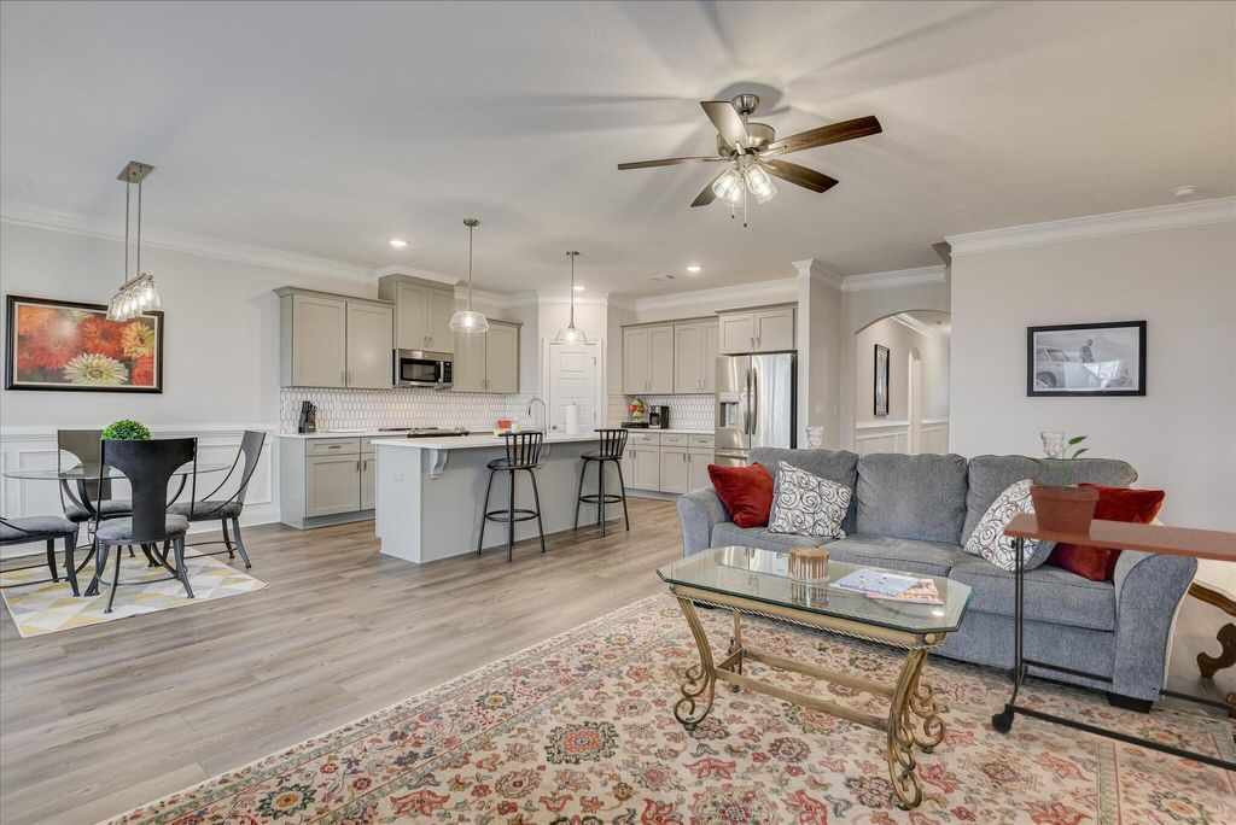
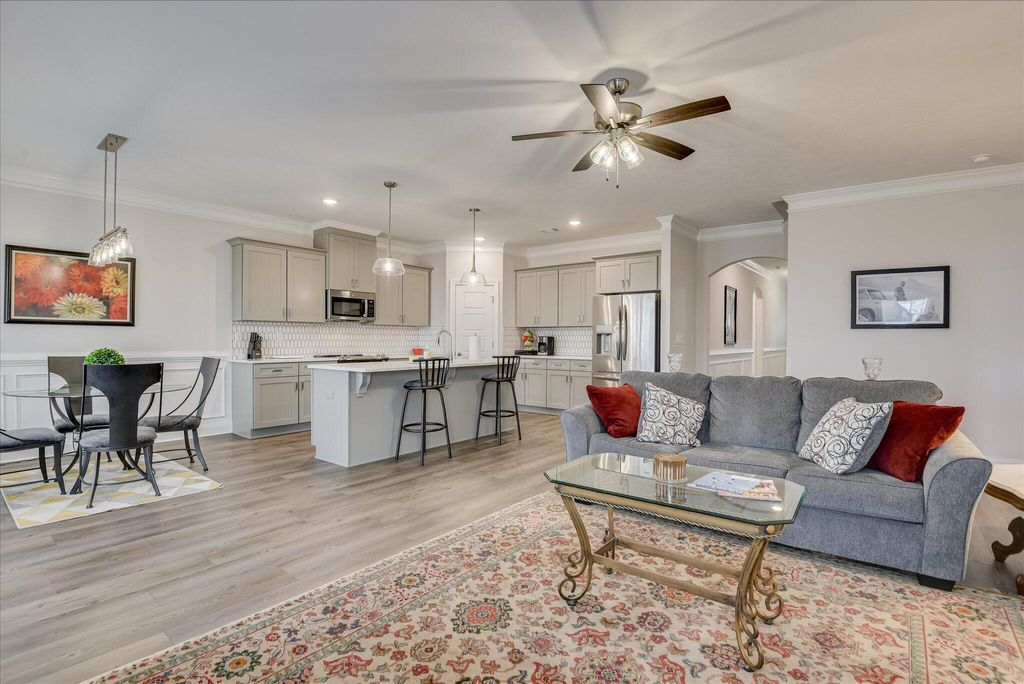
- side table (1108, 677)
- potted plant (1062, 481)
